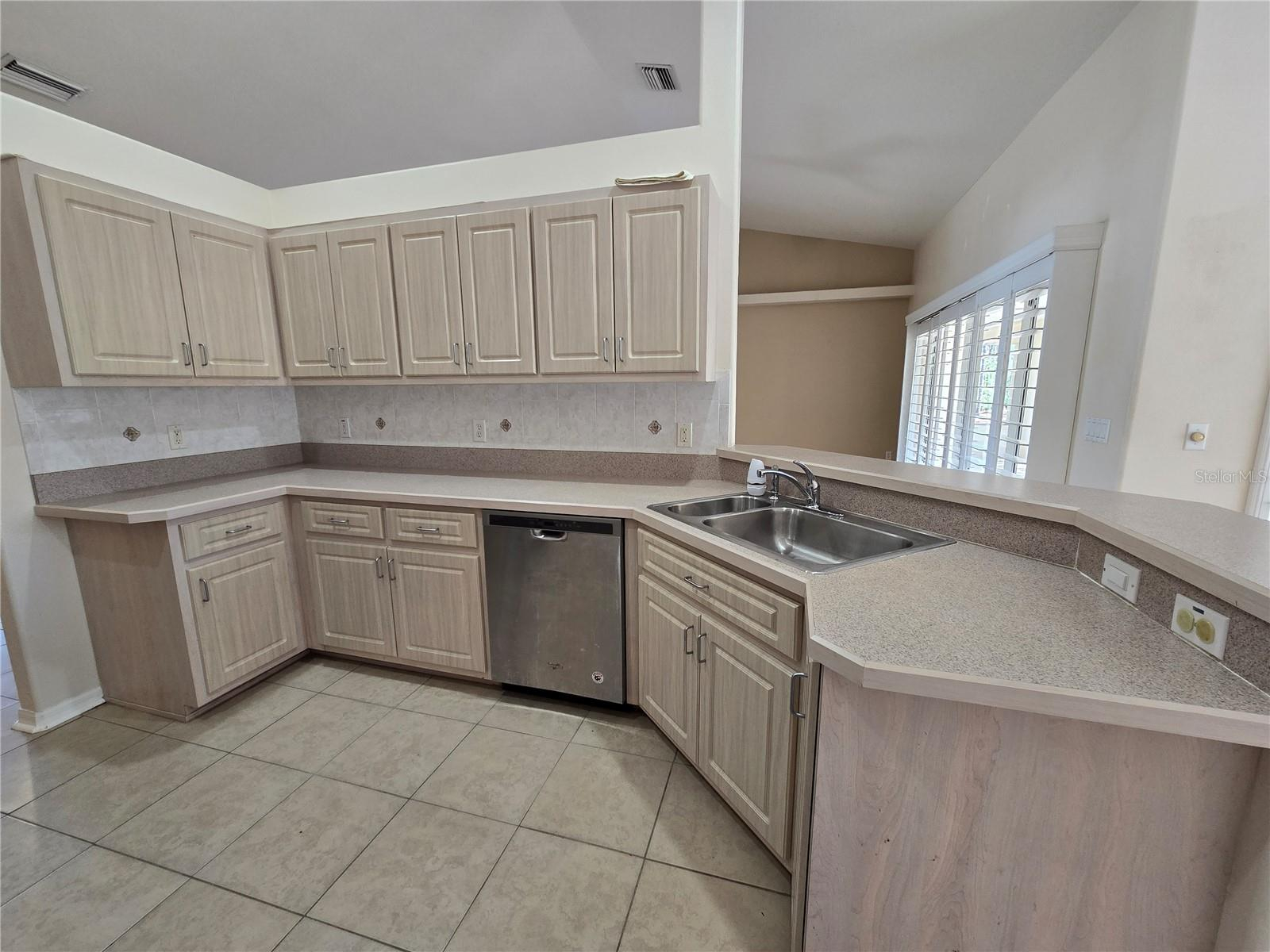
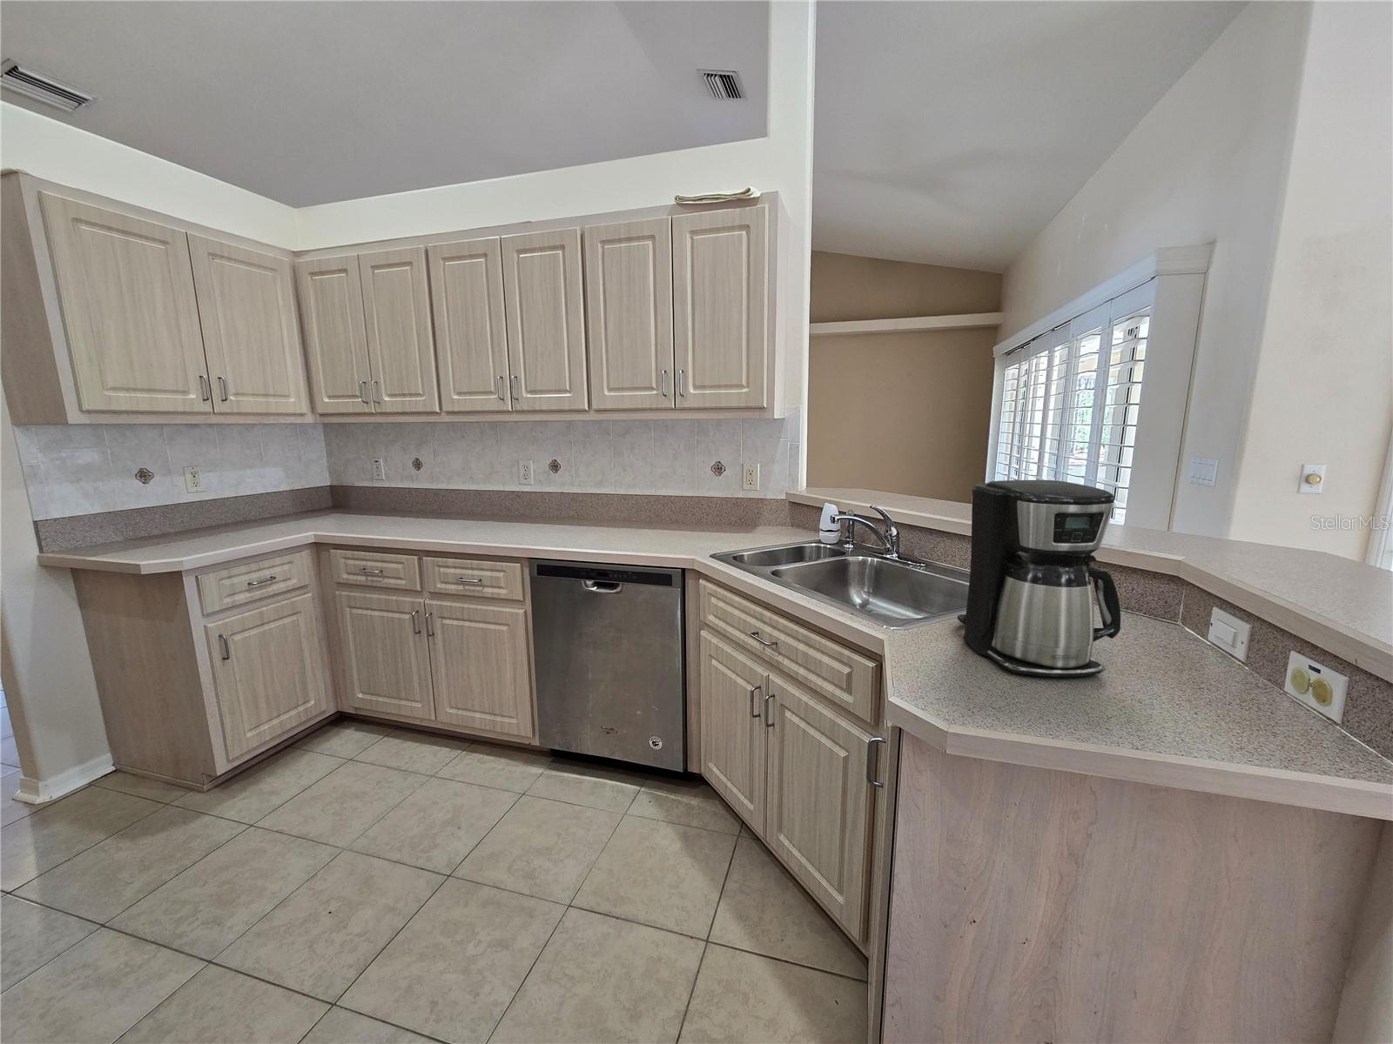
+ coffee maker (1039, 566)
